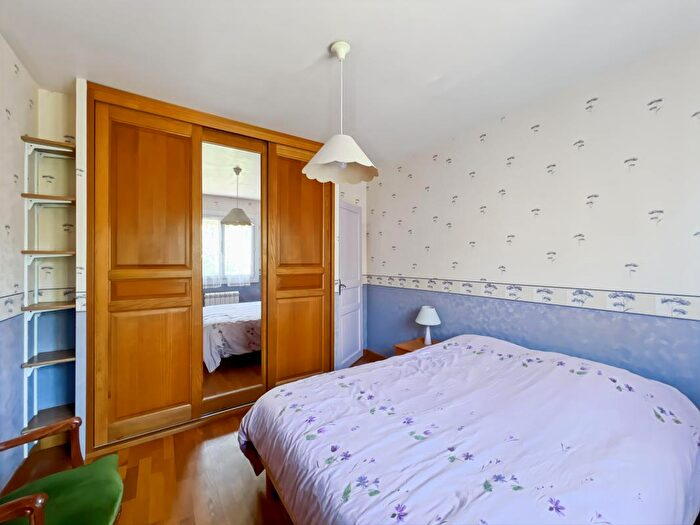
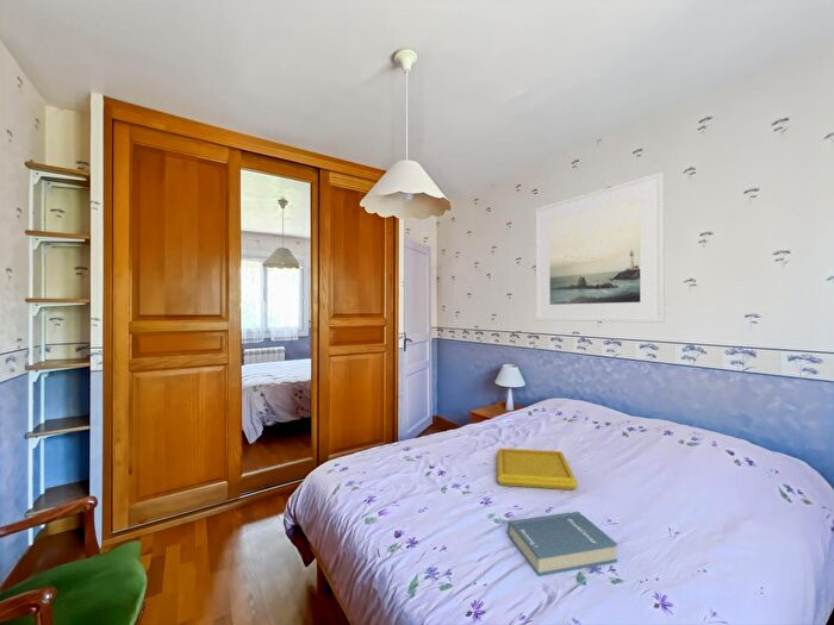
+ serving tray (533, 467)
+ hardback book (559, 539)
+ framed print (590, 257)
